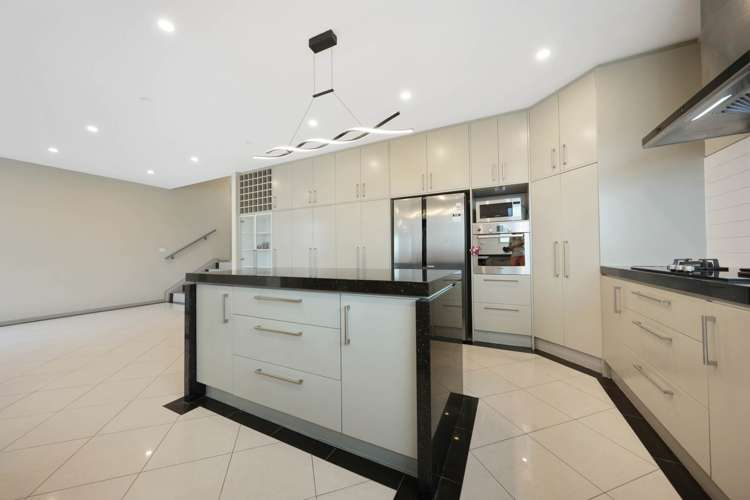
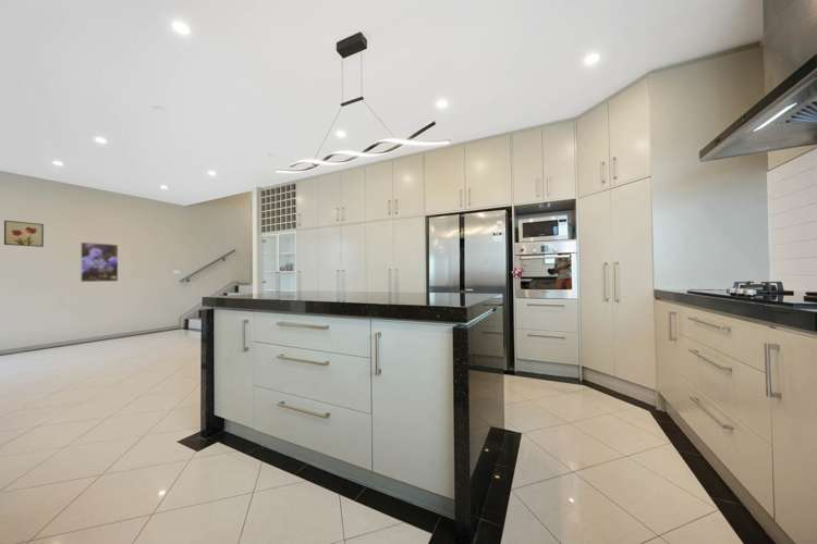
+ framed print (99, 262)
+ wall art (24, 234)
